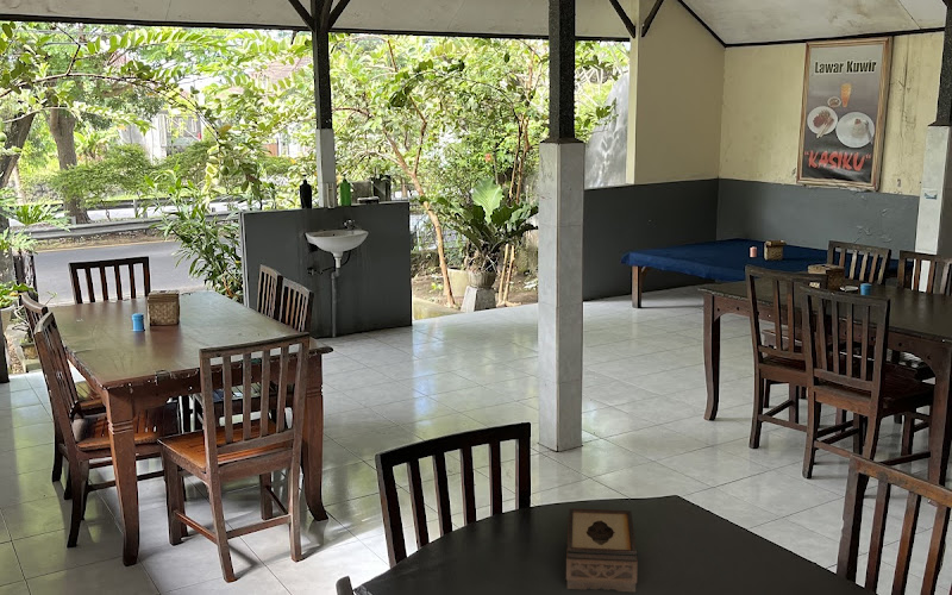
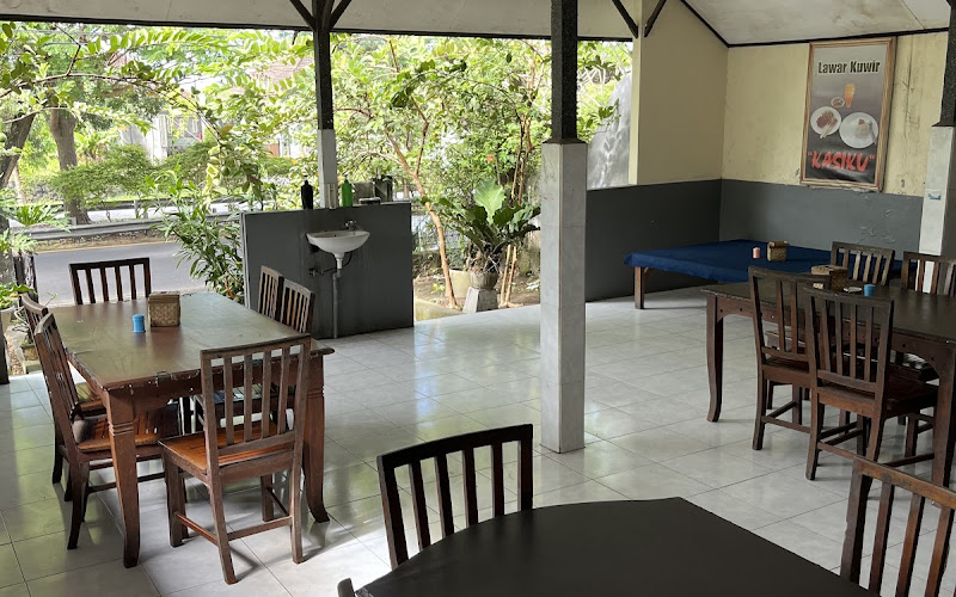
- tissue box (600, 547)
